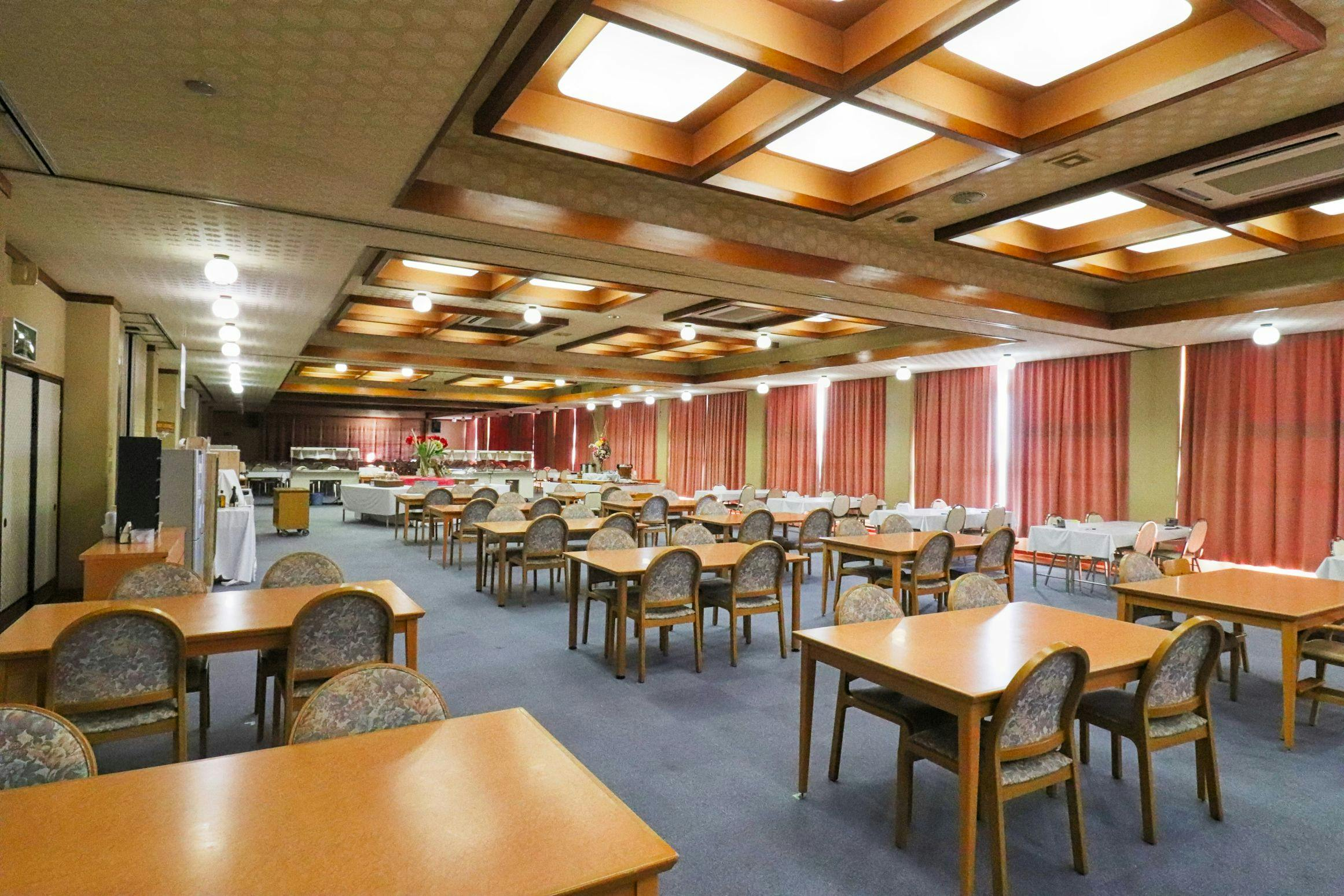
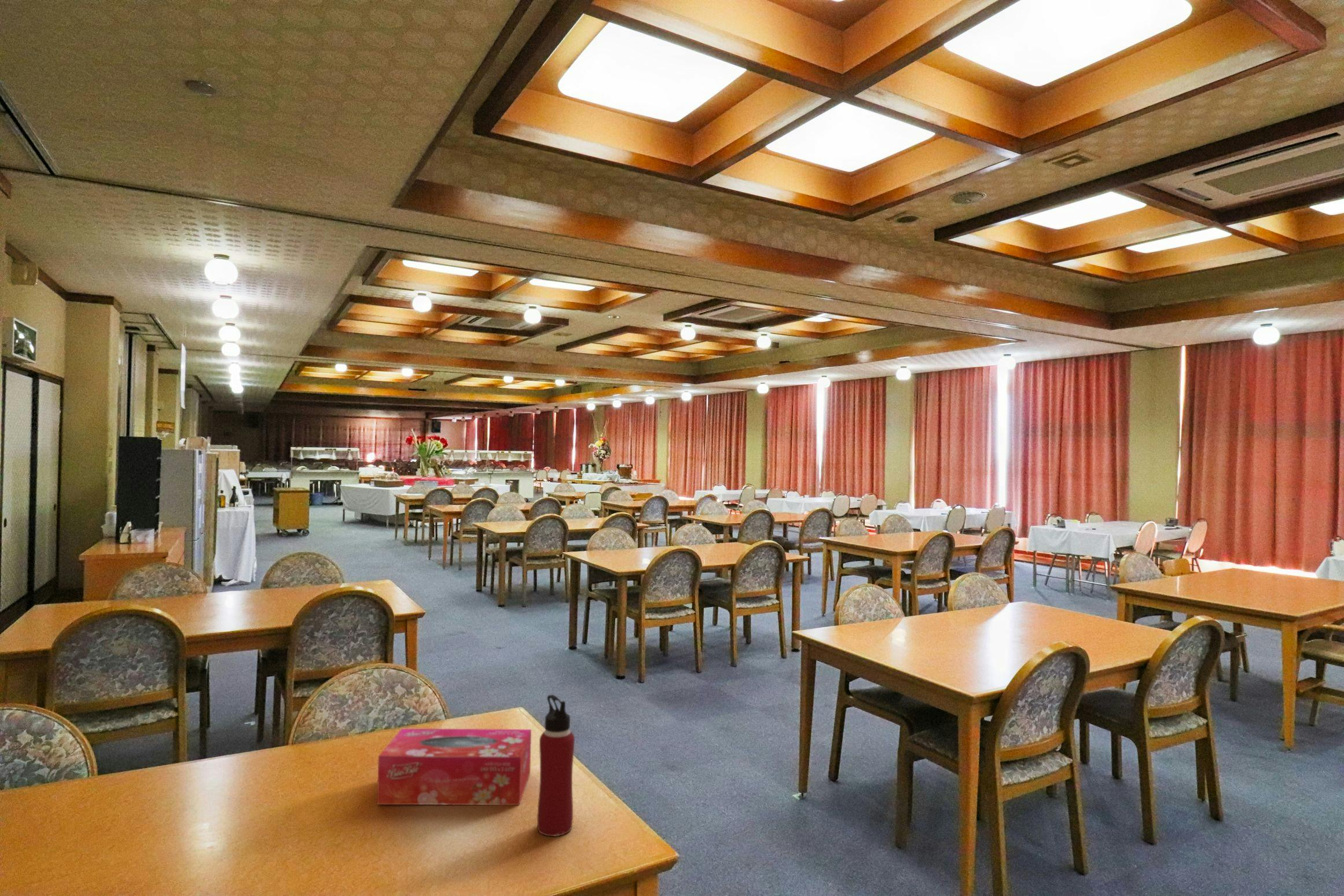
+ water bottle (556, 762)
+ tissue box (458, 765)
